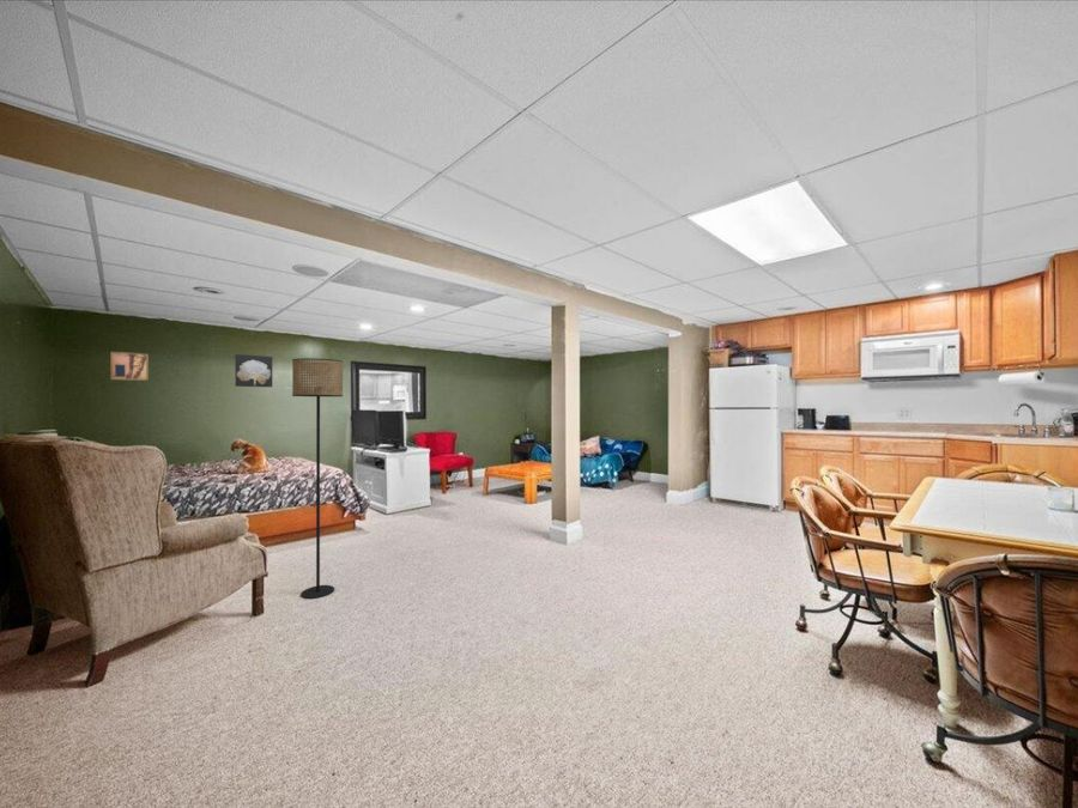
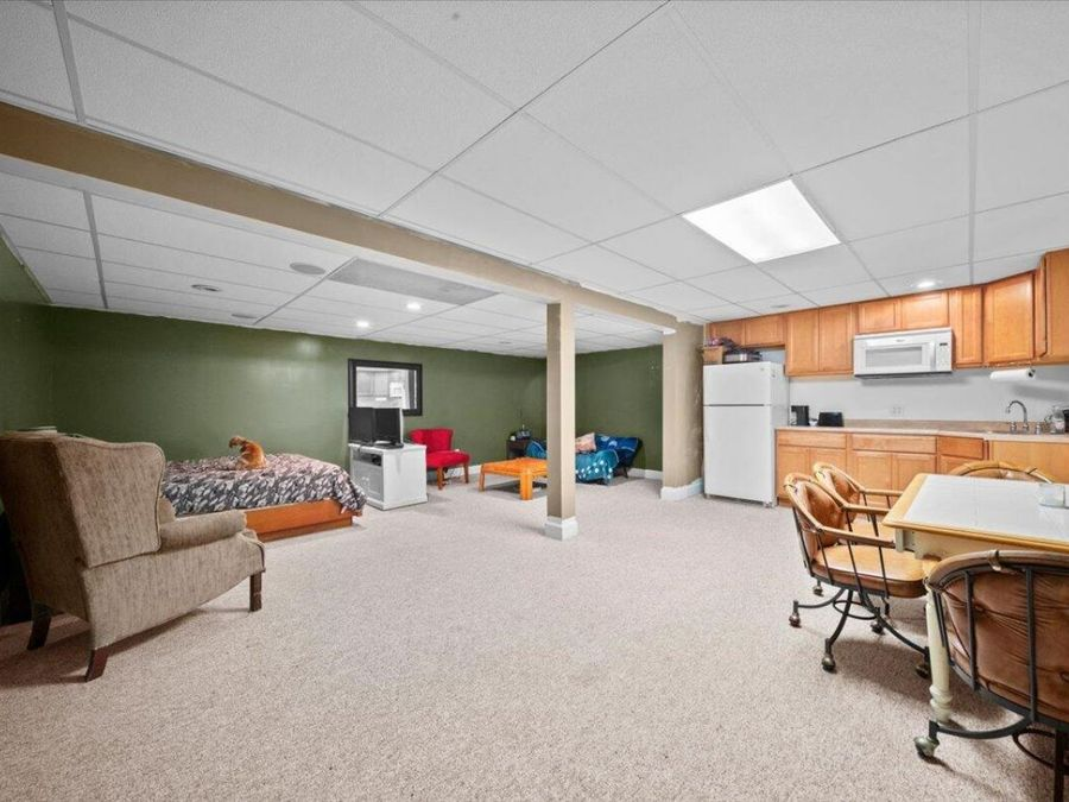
- floor lamp (317, 475)
- wall art (254, 371)
- wall art (129, 366)
